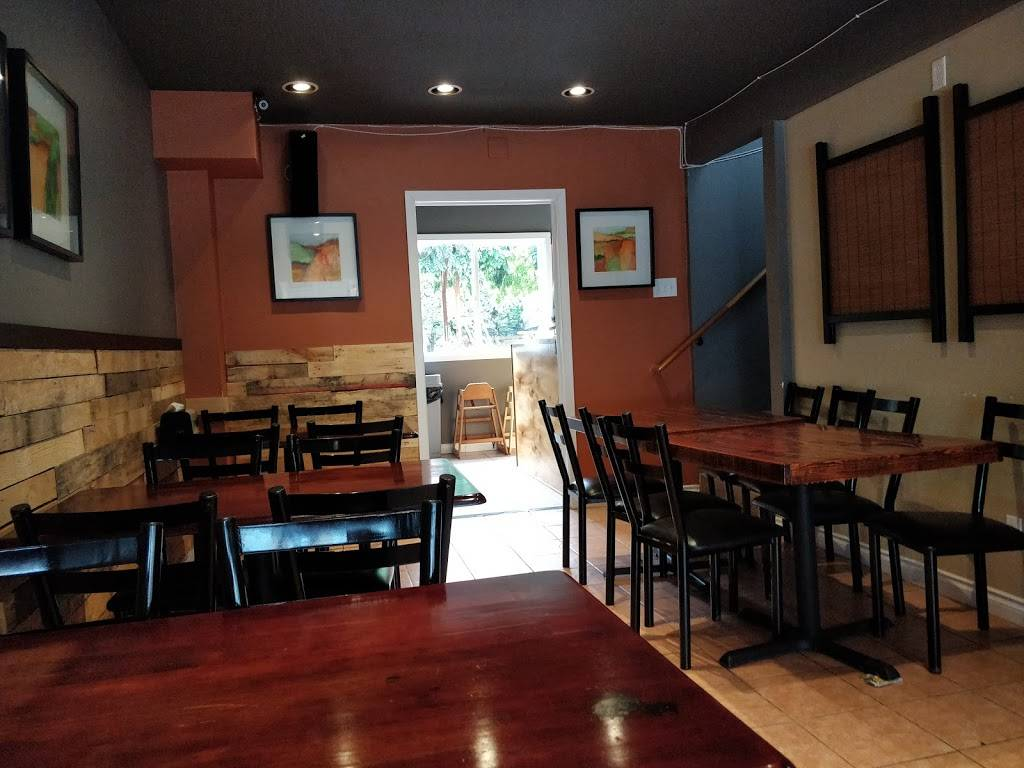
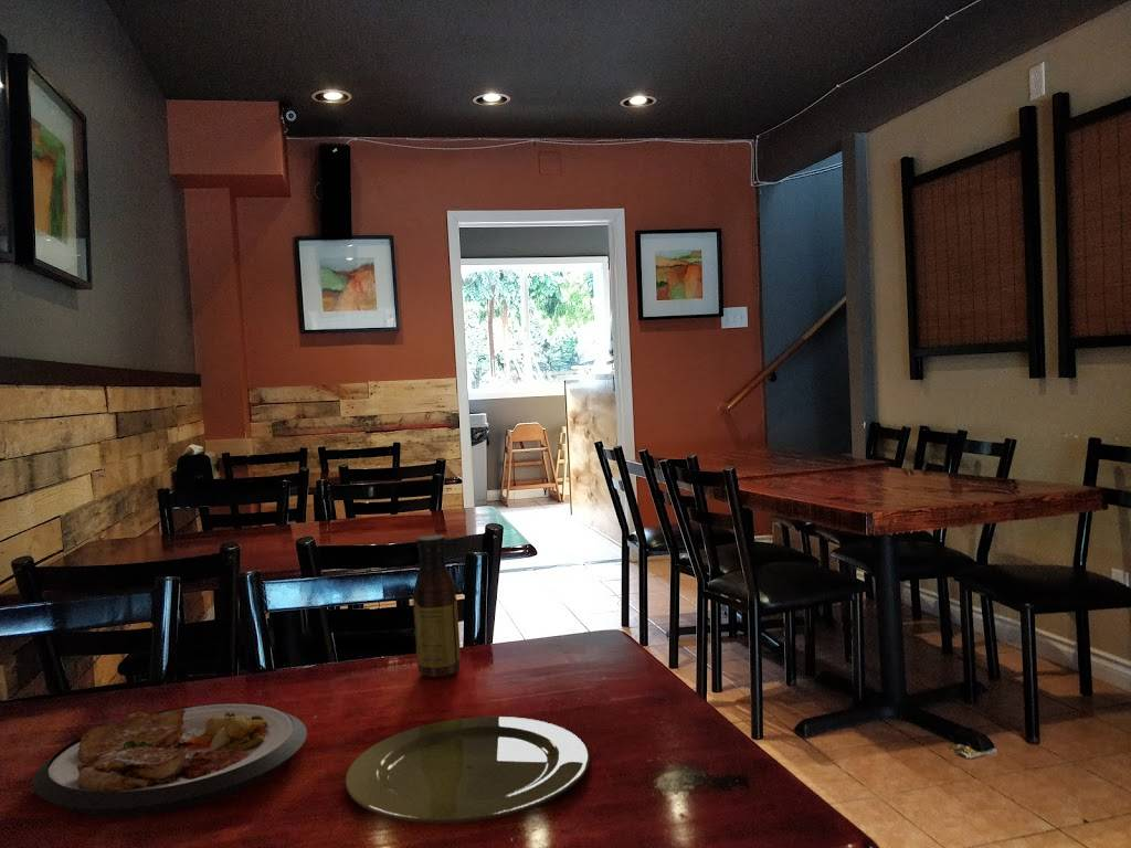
+ plate (469, 763)
+ sauce bottle (435, 604)
+ plate (177, 743)
